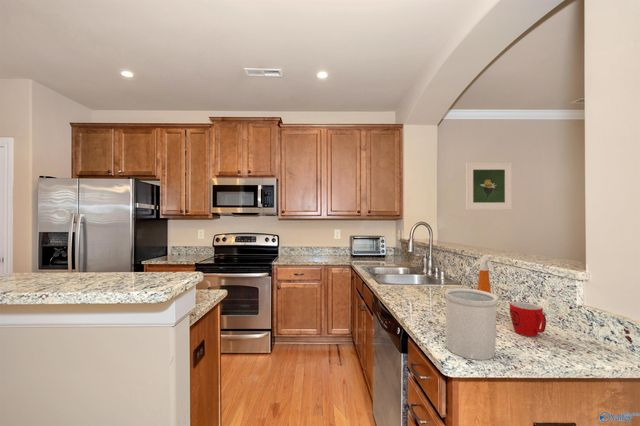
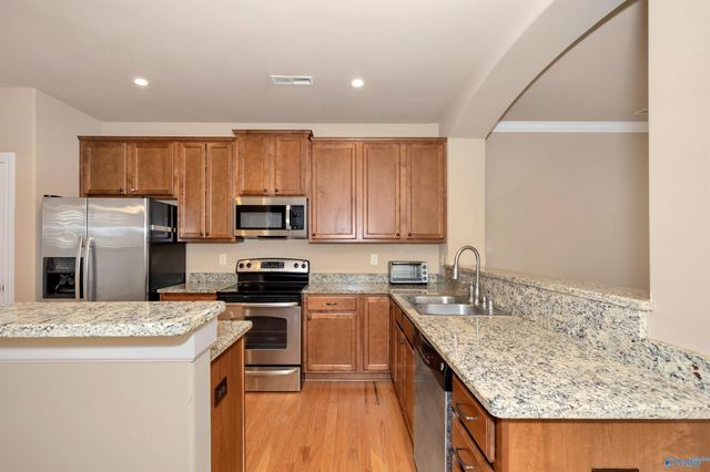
- mug (529, 320)
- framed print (488, 186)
- utensil holder (470, 322)
- spray bottle (486, 283)
